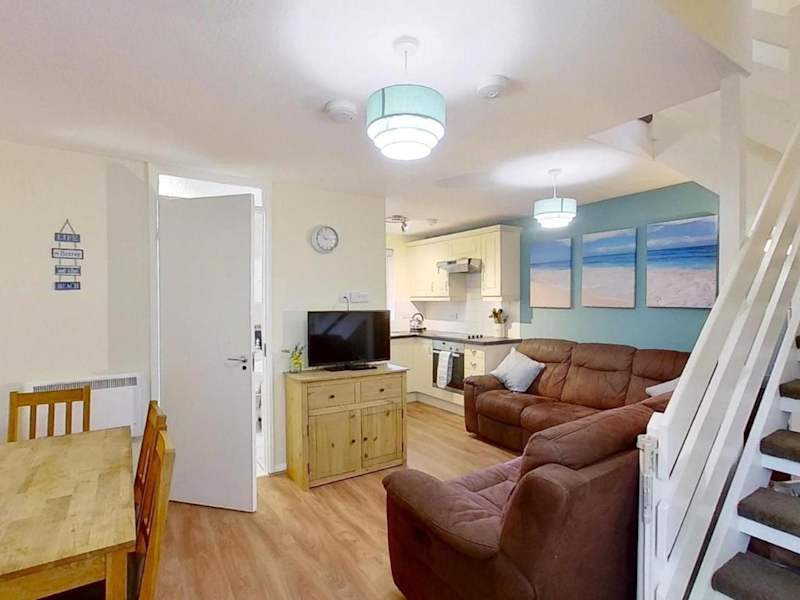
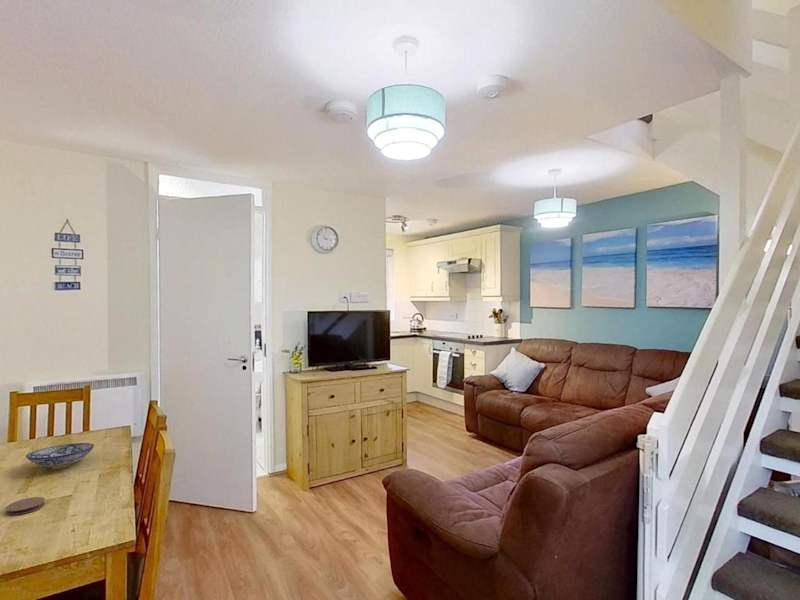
+ coaster (25, 505)
+ bowl (61, 457)
